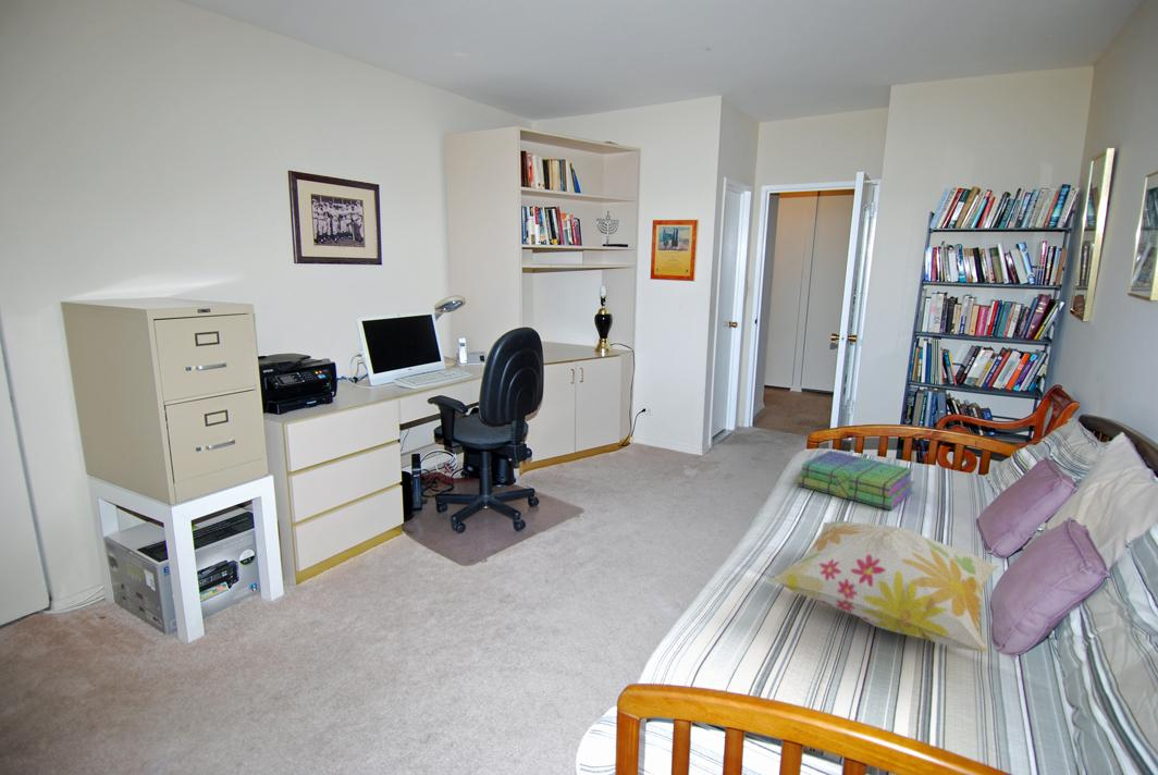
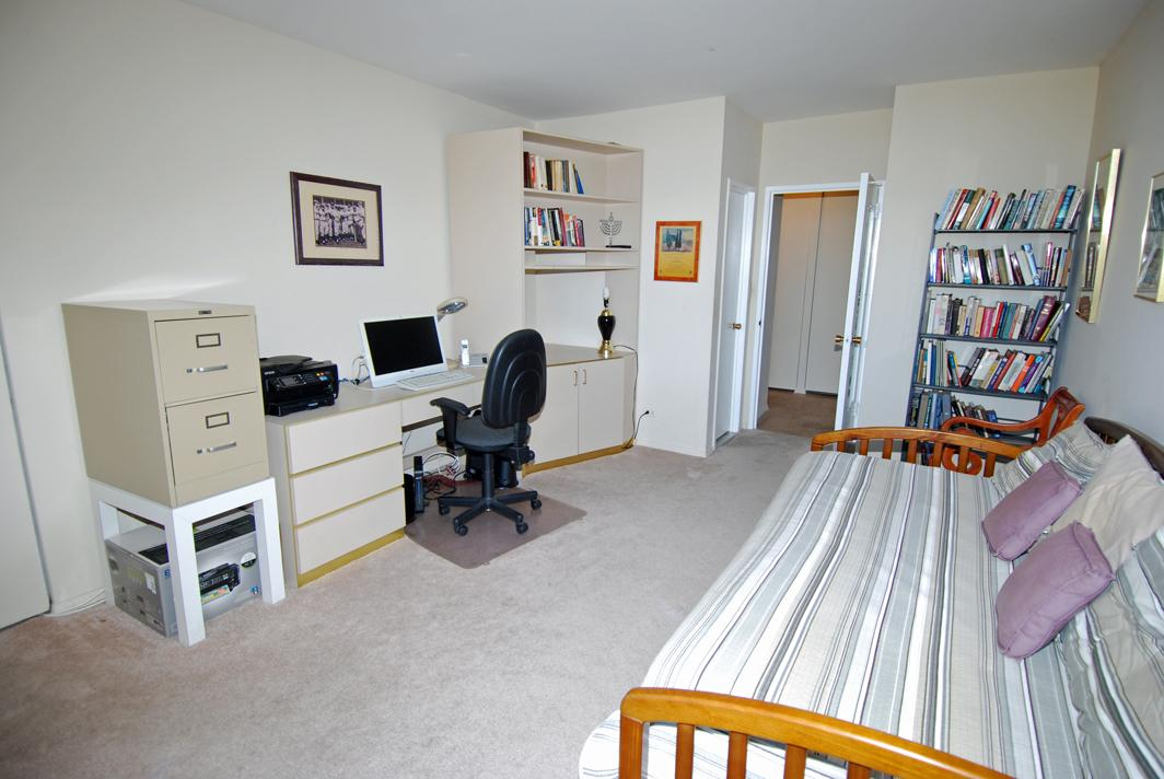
- stack of books (855, 477)
- decorative pillow (888, 573)
